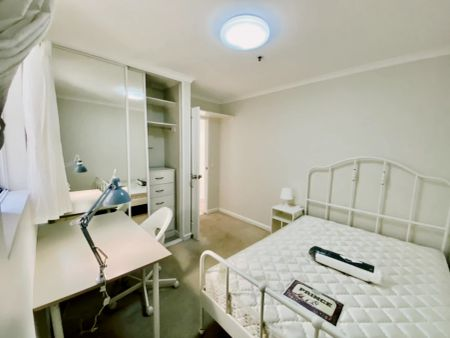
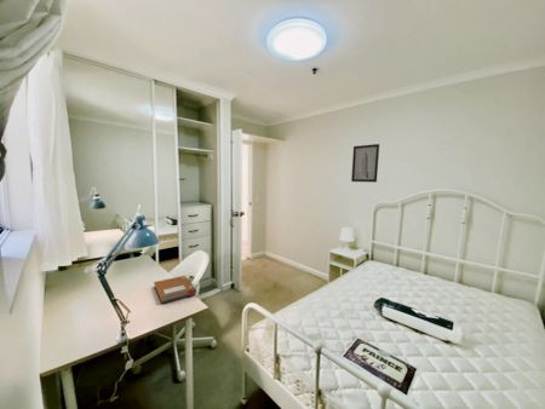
+ wall art (365, 163)
+ notebook (174, 288)
